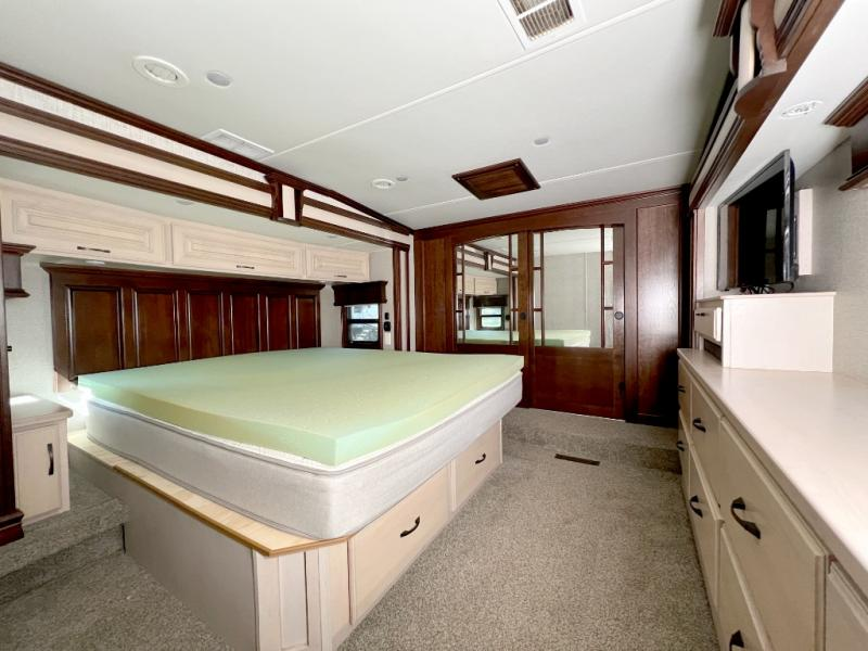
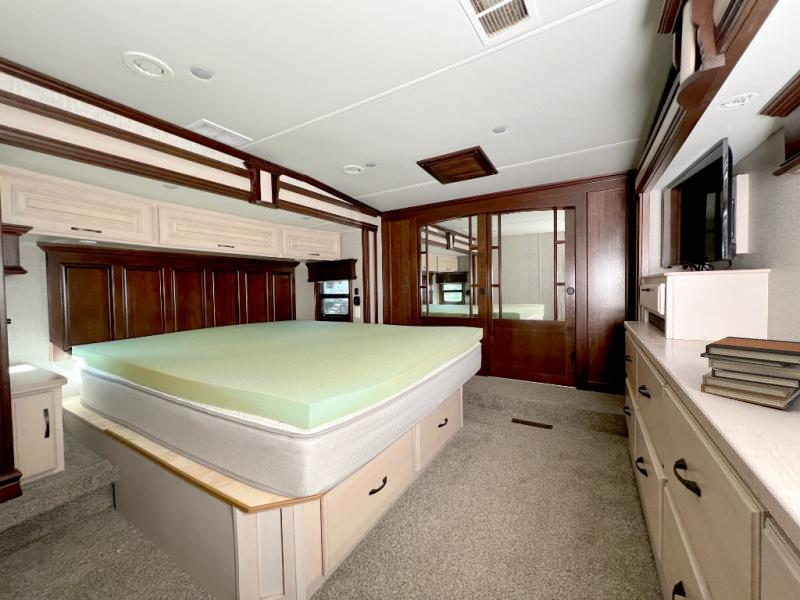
+ book stack (756, 367)
